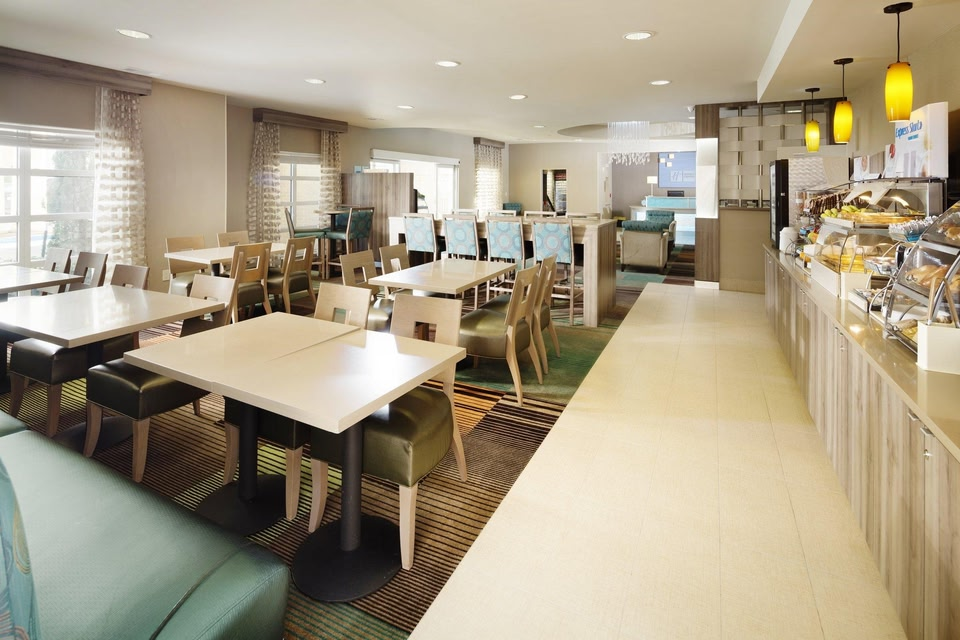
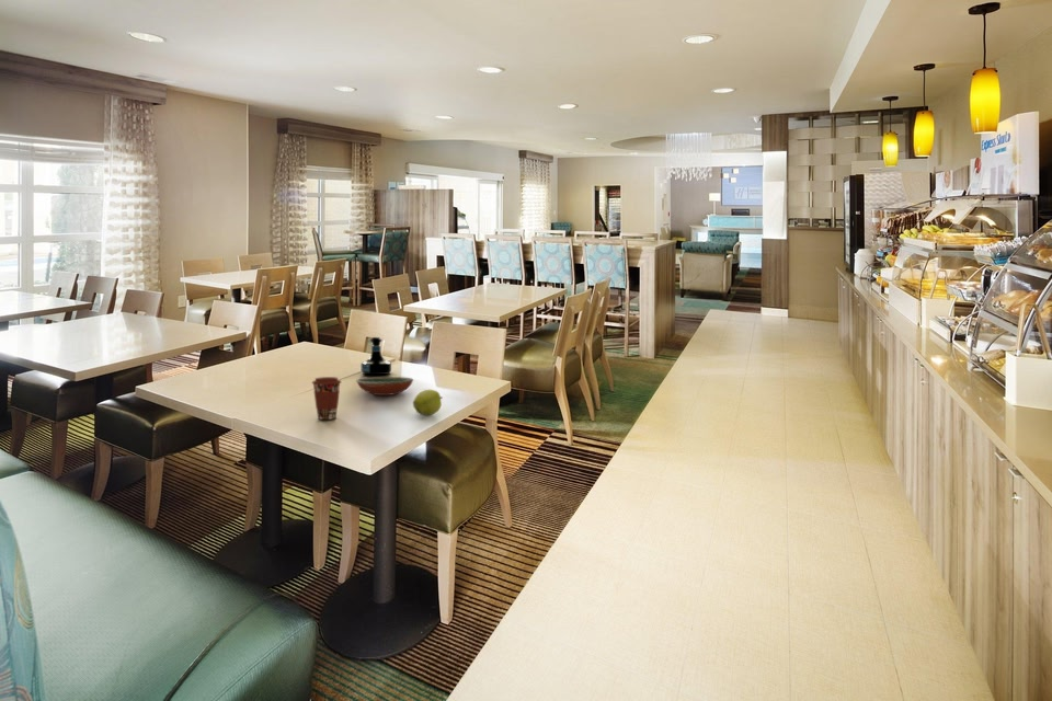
+ decorative bowl (385, 386)
+ coffee cup (327, 398)
+ tequila bottle (376, 355)
+ apple (427, 402)
